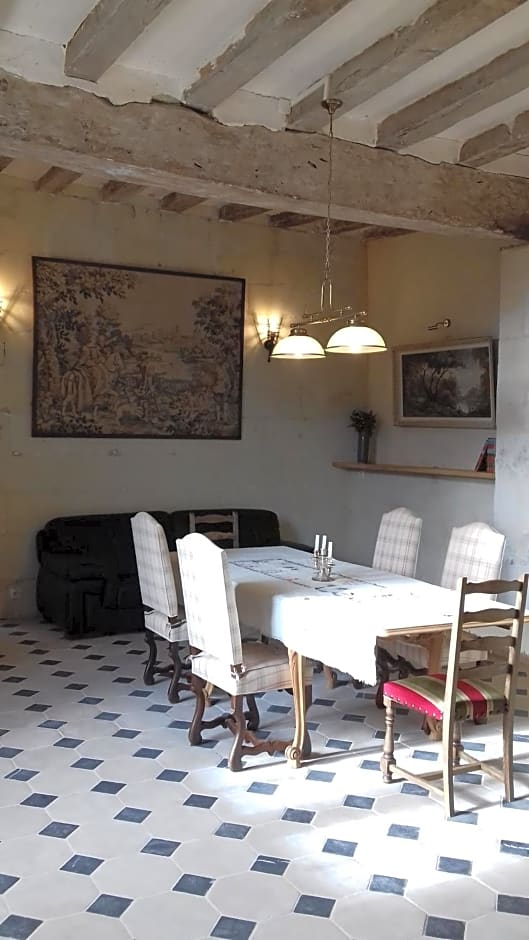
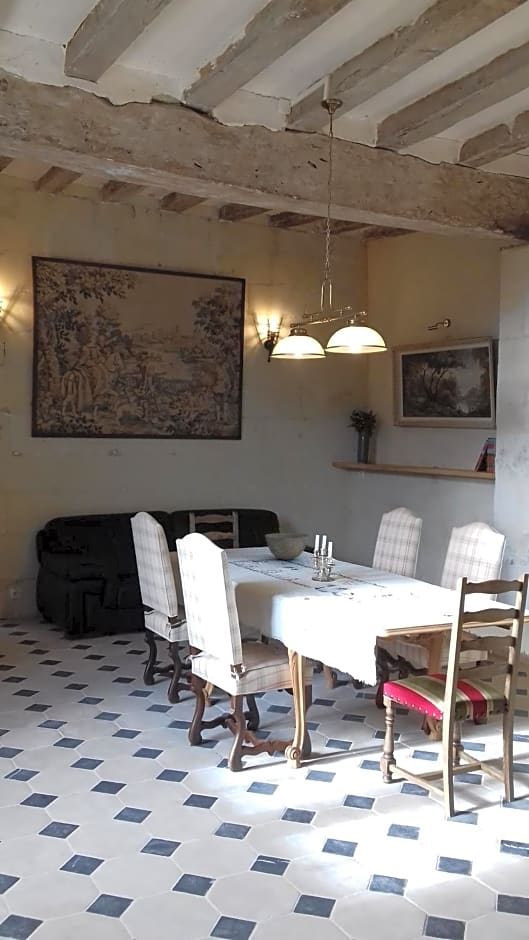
+ bowl (286, 547)
